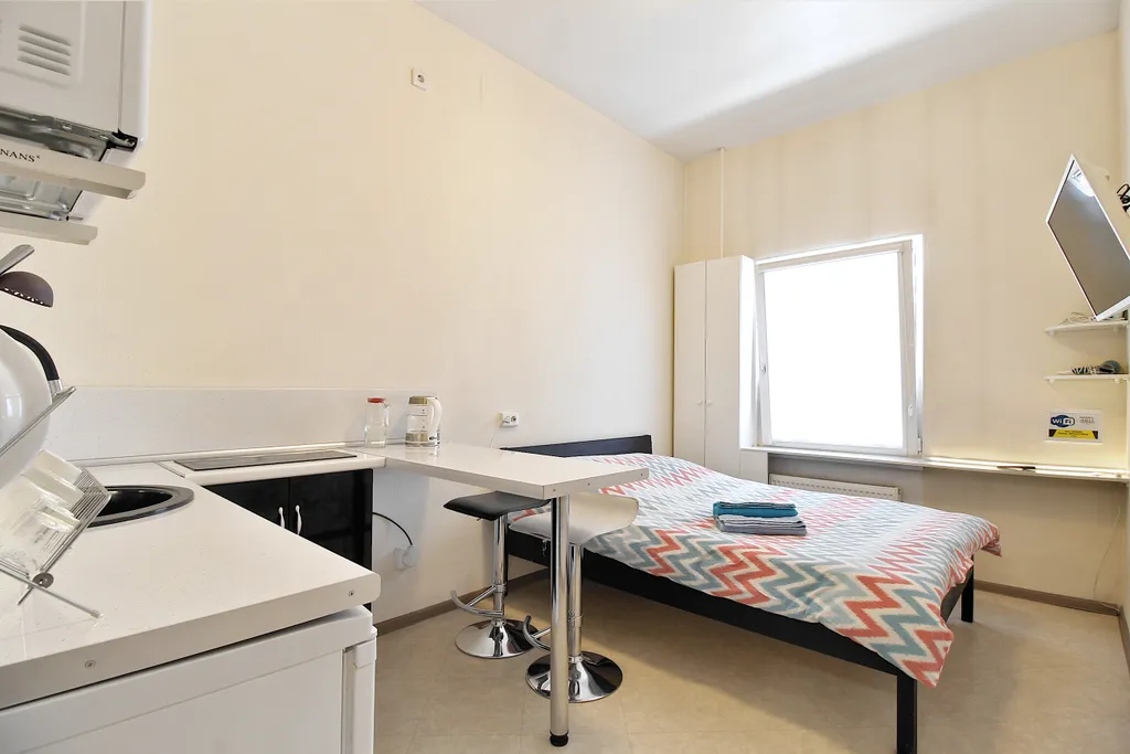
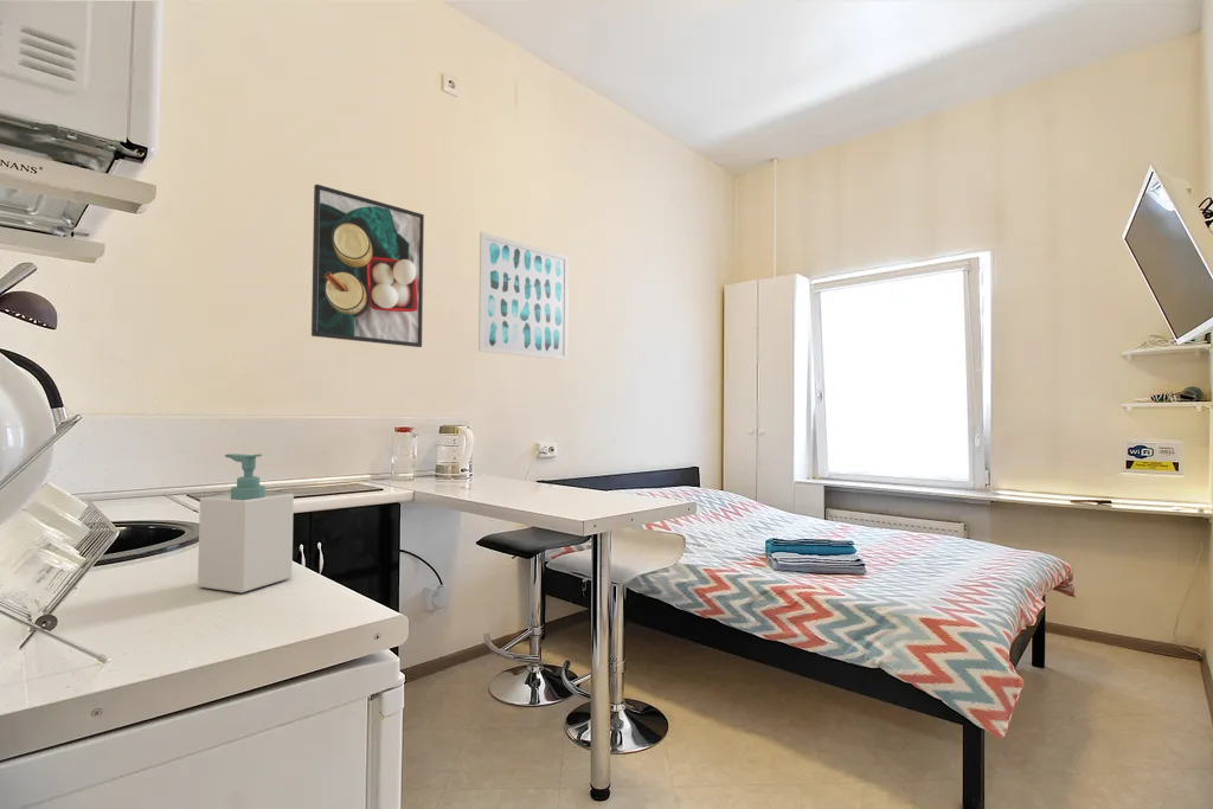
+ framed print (371, 270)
+ soap bottle (246, 518)
+ wall art (526, 300)
